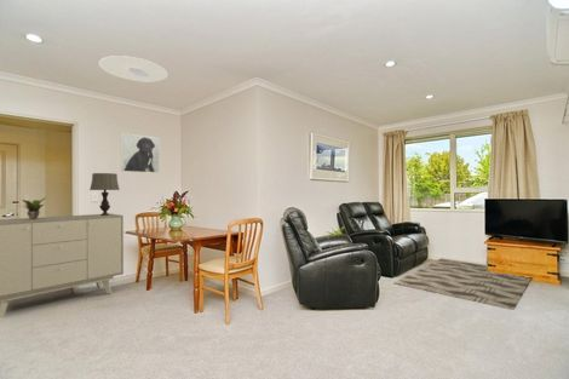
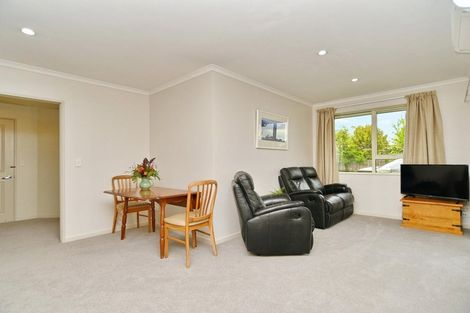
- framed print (140, 154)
- sideboard (56, 259)
- ceiling light (134, 67)
- potted plant (33, 208)
- table lamp (104, 194)
- rug (467, 277)
